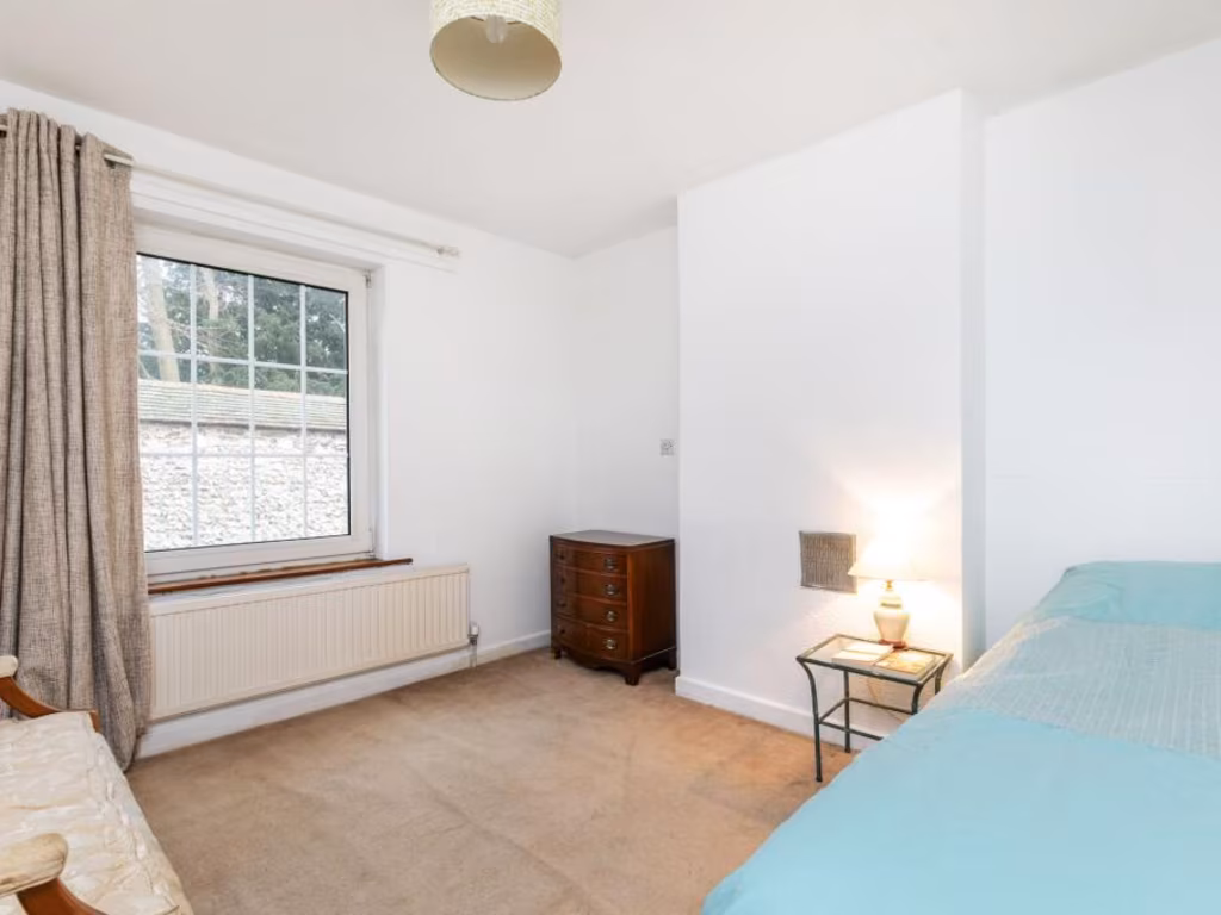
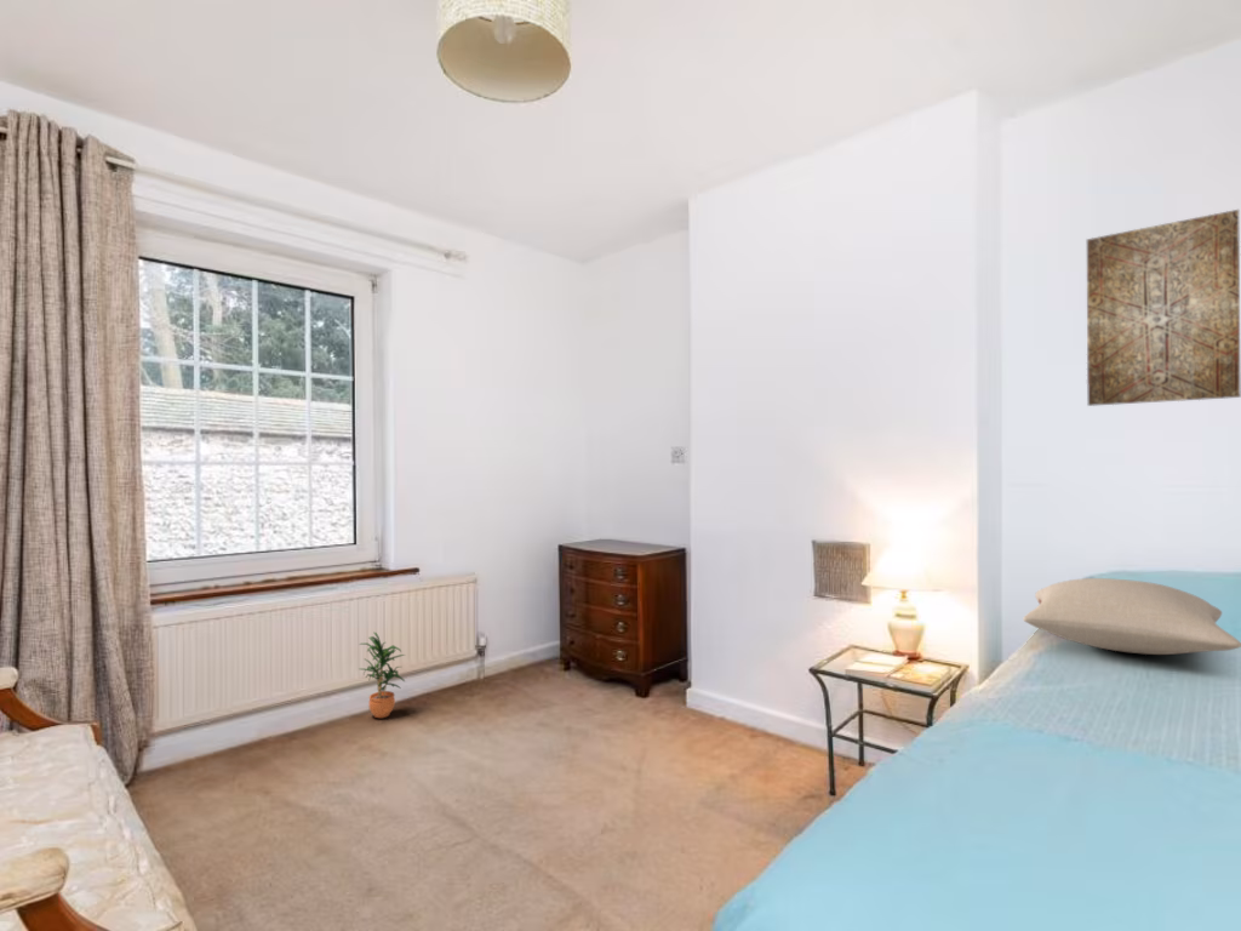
+ pillow (1122, 615)
+ potted plant (382, 673)
+ wall art (1159, 313)
